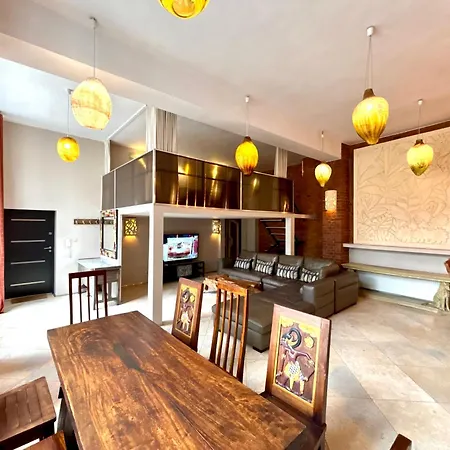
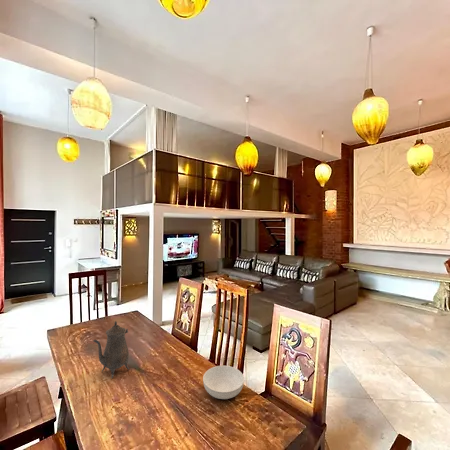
+ serving bowl (223, 384)
+ teapot (111, 347)
